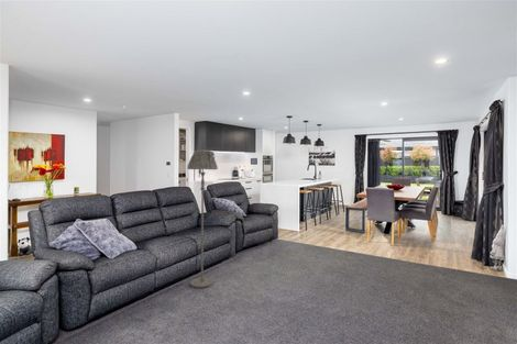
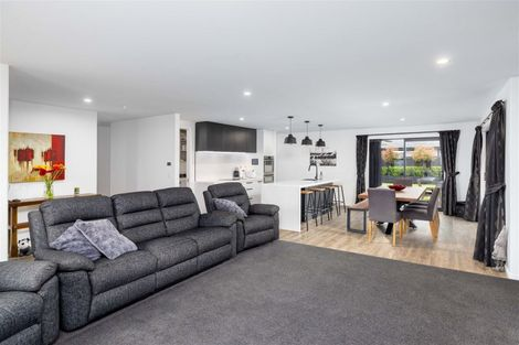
- floor lamp (201, 217)
